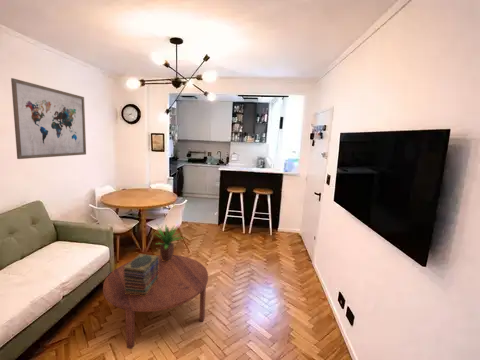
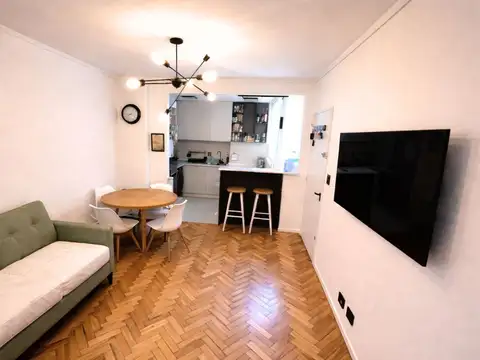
- coffee table (158, 294)
- wall art (55, 123)
- book stack (142, 273)
- potted plant (167, 242)
